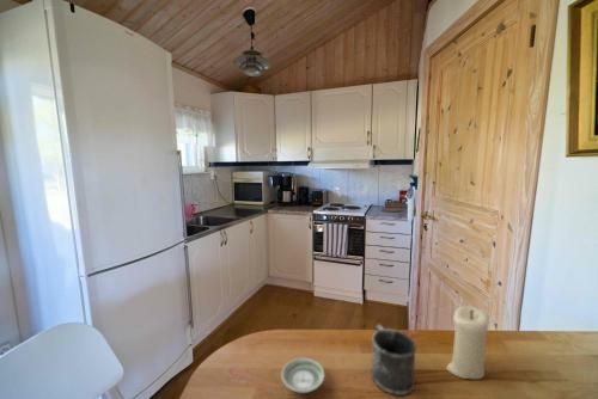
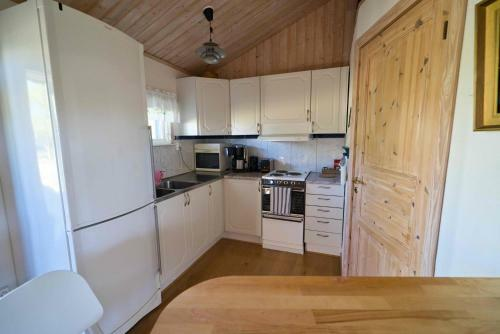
- candle (468, 339)
- saucer (303, 377)
- mug (390, 355)
